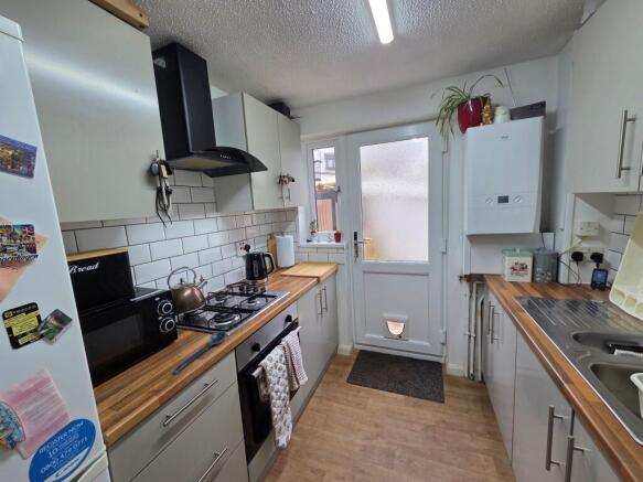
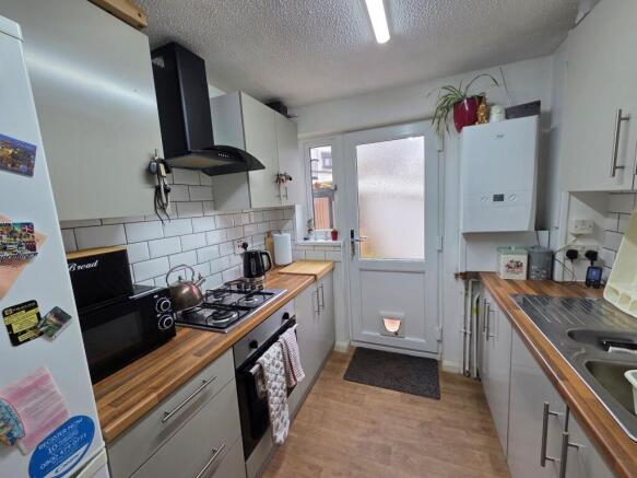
- spoon (201, 349)
